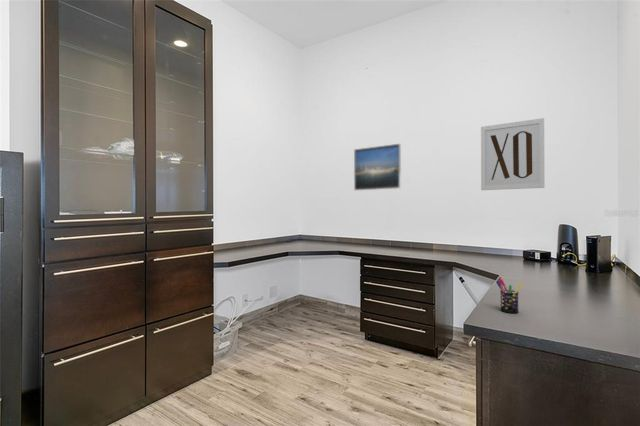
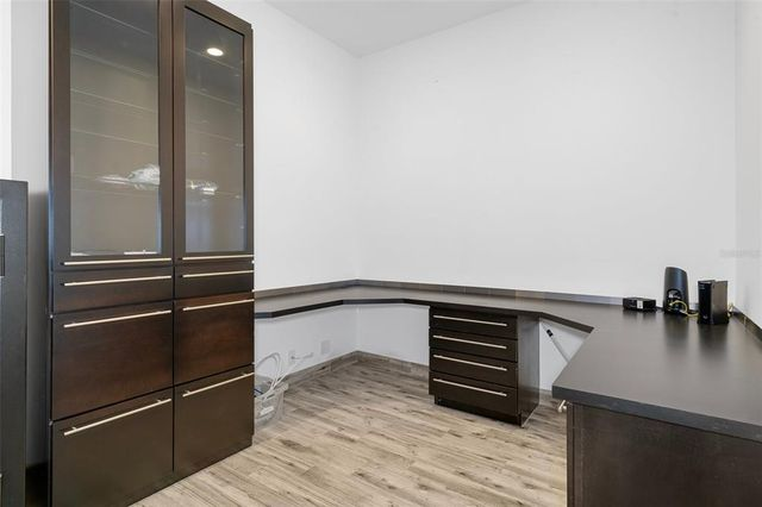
- pen holder (508, 294)
- wall art (511, 155)
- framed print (376, 168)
